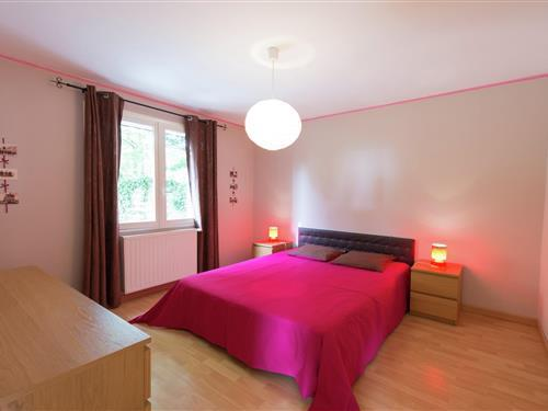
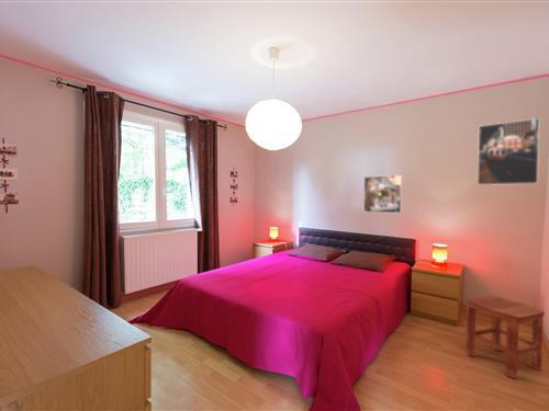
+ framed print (381, 194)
+ stool (503, 332)
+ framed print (506, 153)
